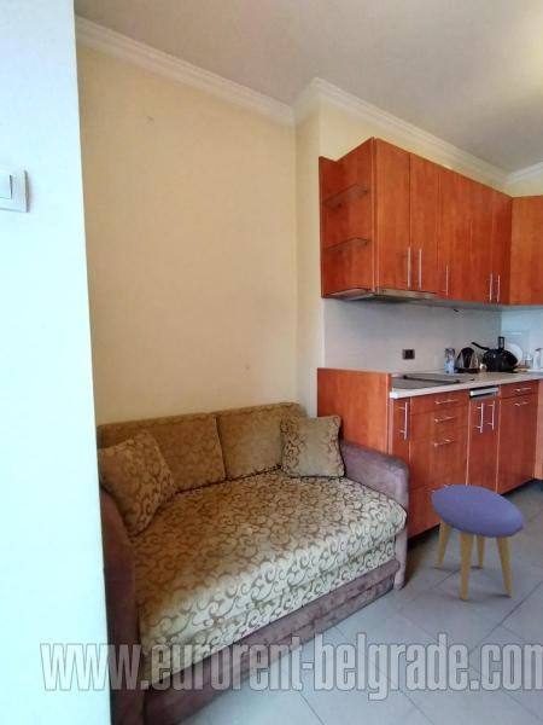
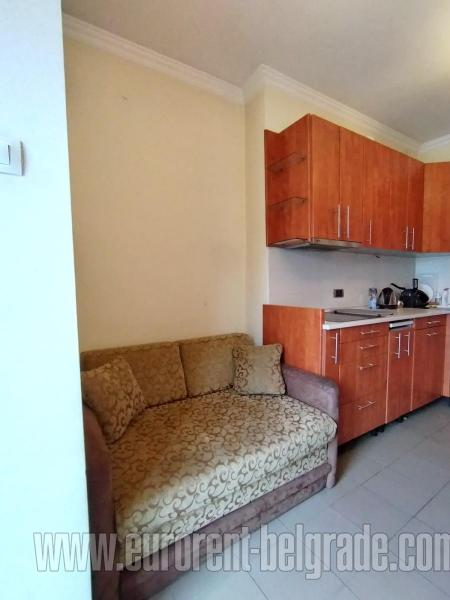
- stool (472, 539)
